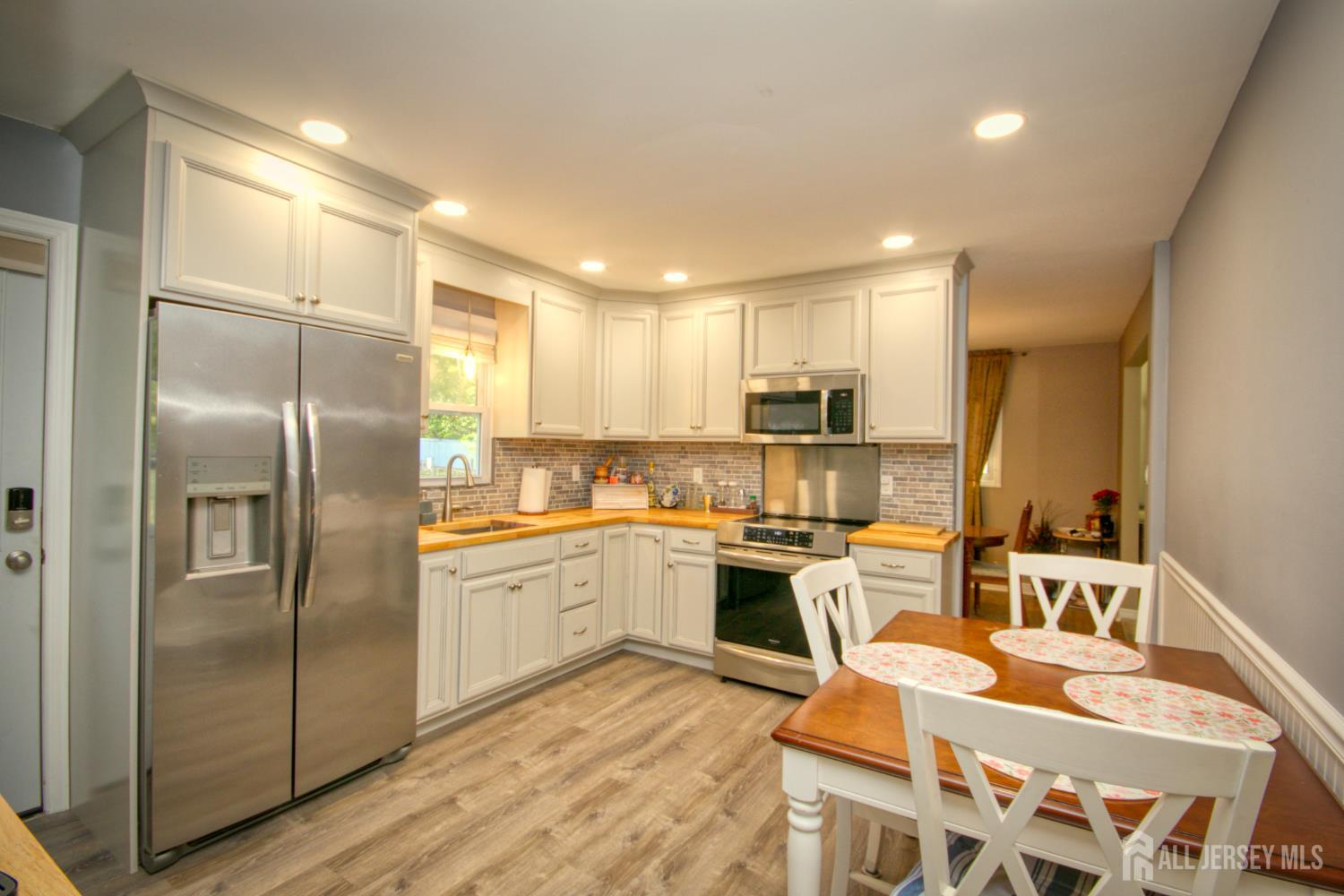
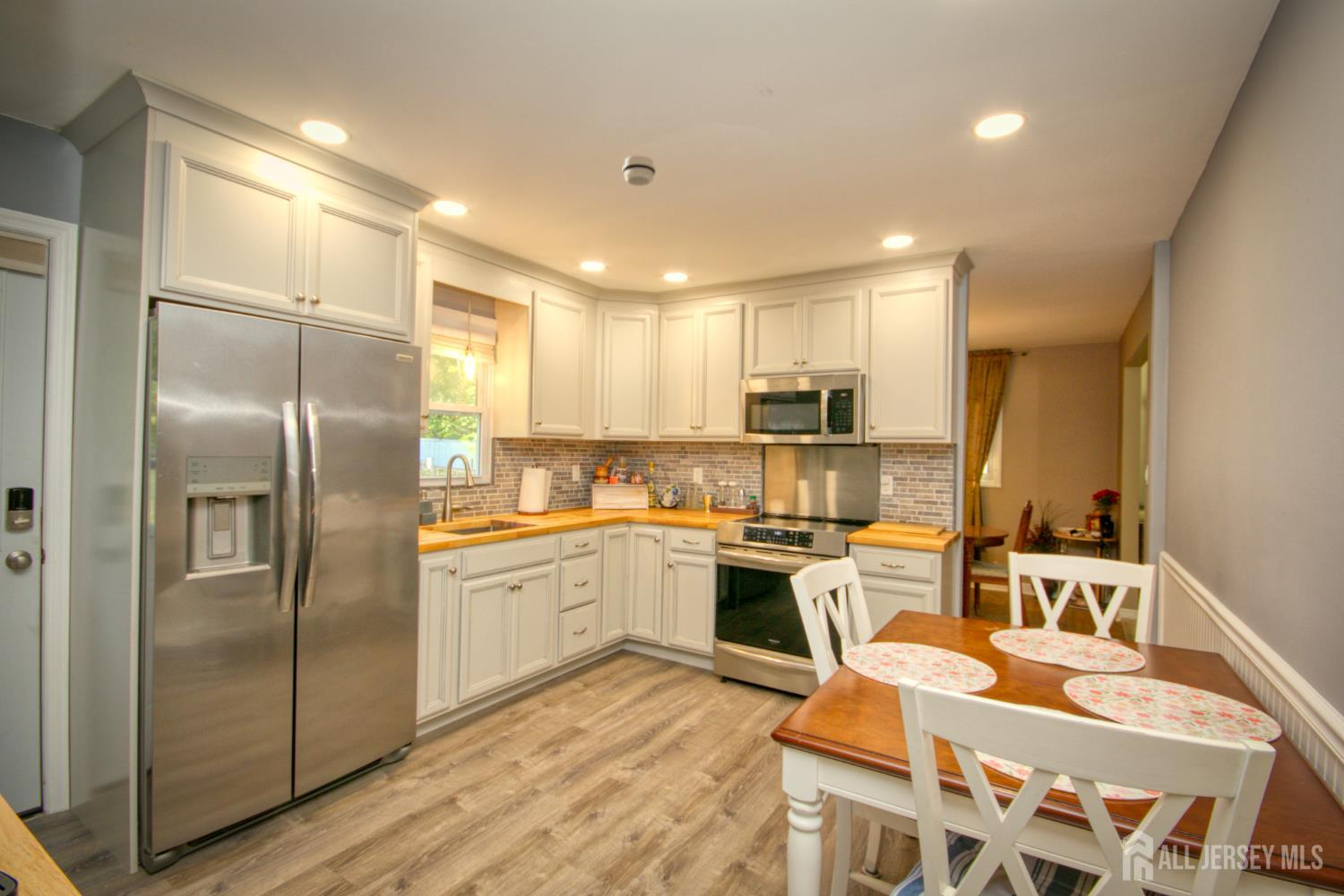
+ smoke detector (639, 171)
